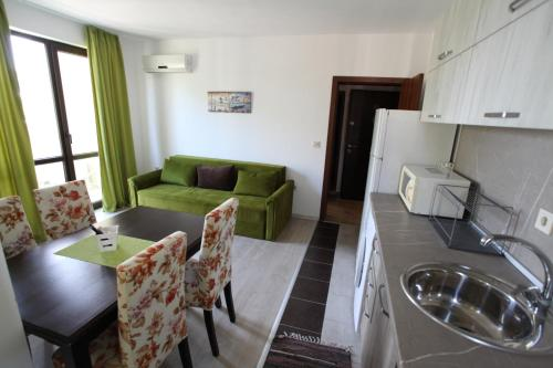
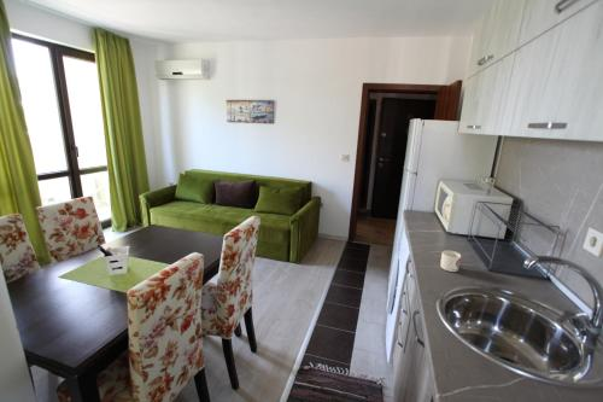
+ mug (450, 260)
